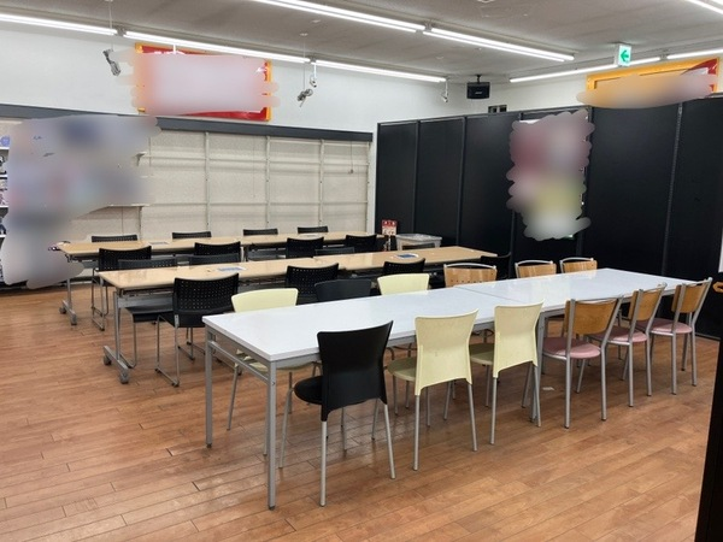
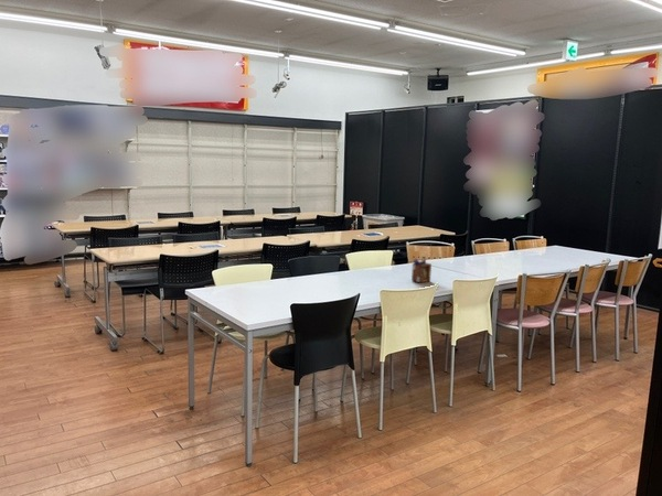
+ desk organizer (421, 269)
